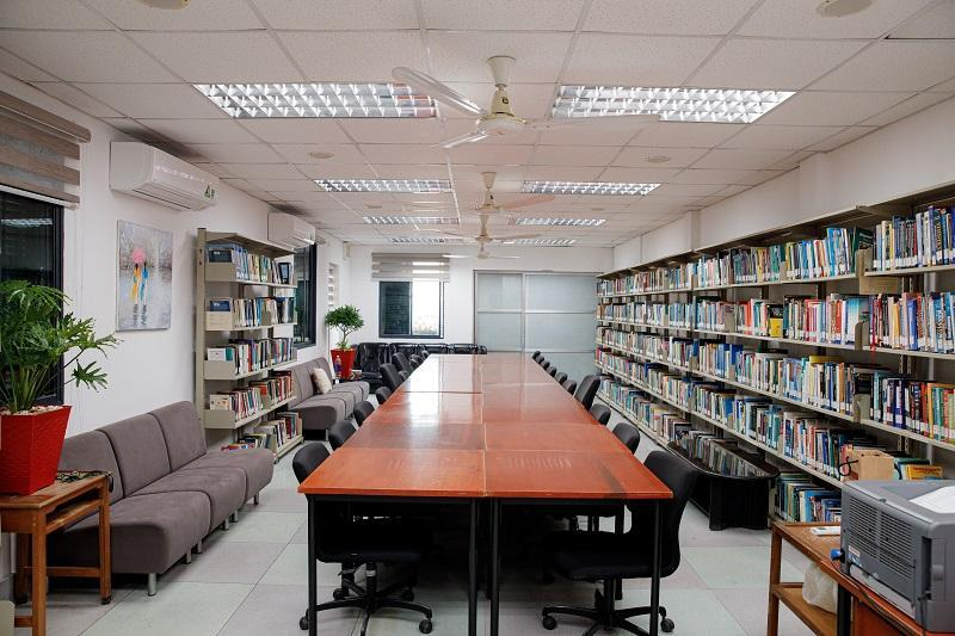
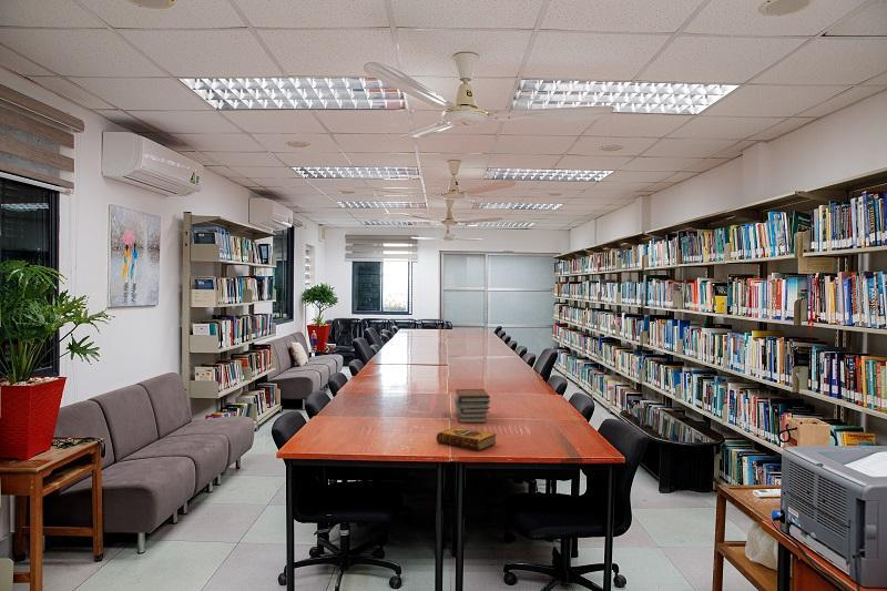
+ book stack (471, 405)
+ hardback book (466, 438)
